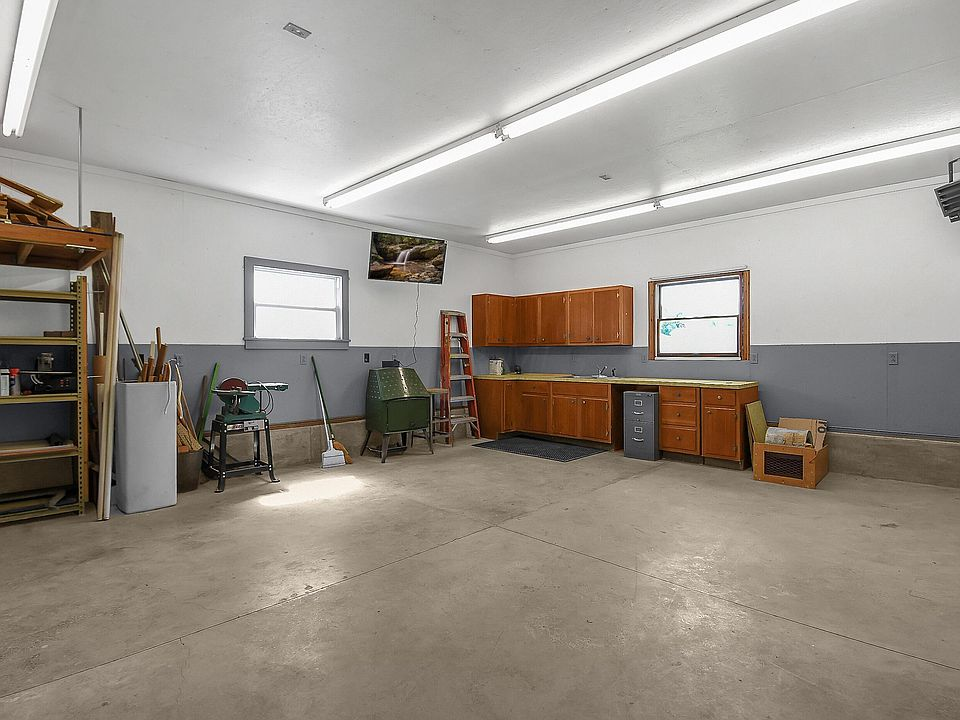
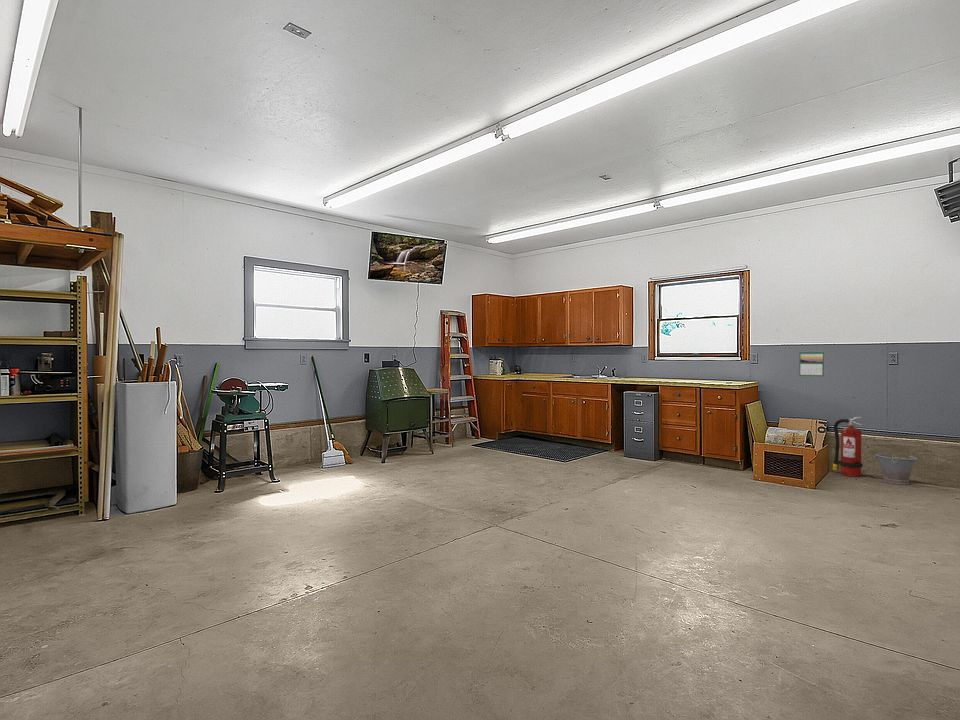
+ fire extinguisher (847, 445)
+ calendar (811, 363)
+ bucket (895, 467)
